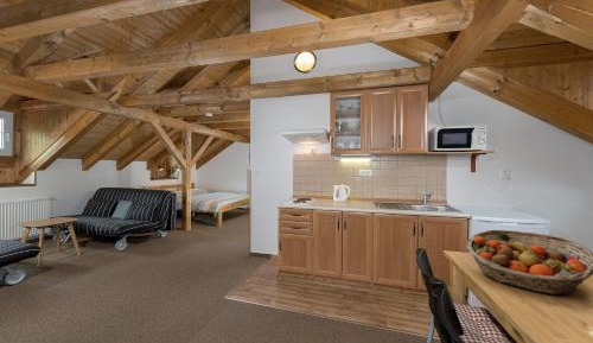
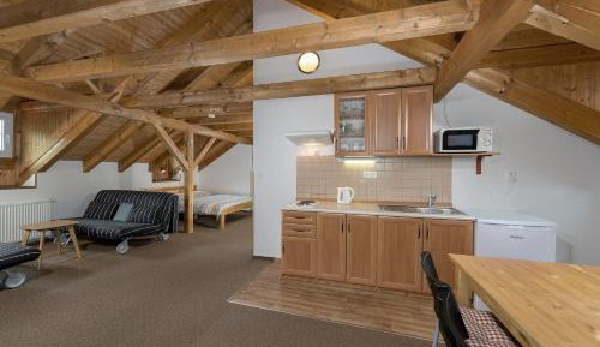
- fruit basket (524, 258)
